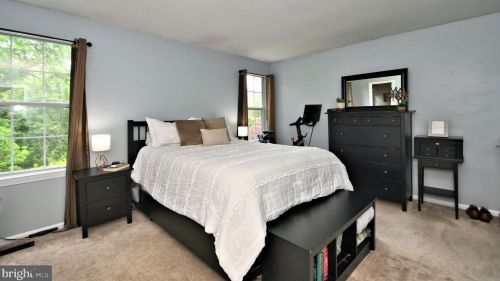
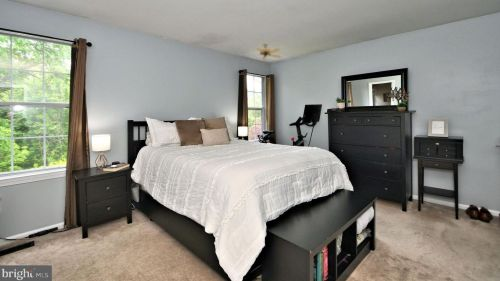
+ ceiling fan (264, 54)
